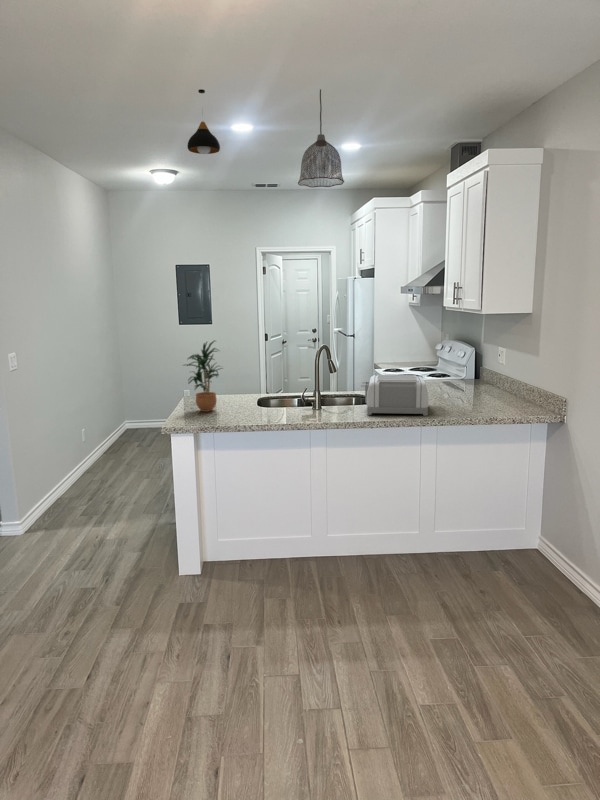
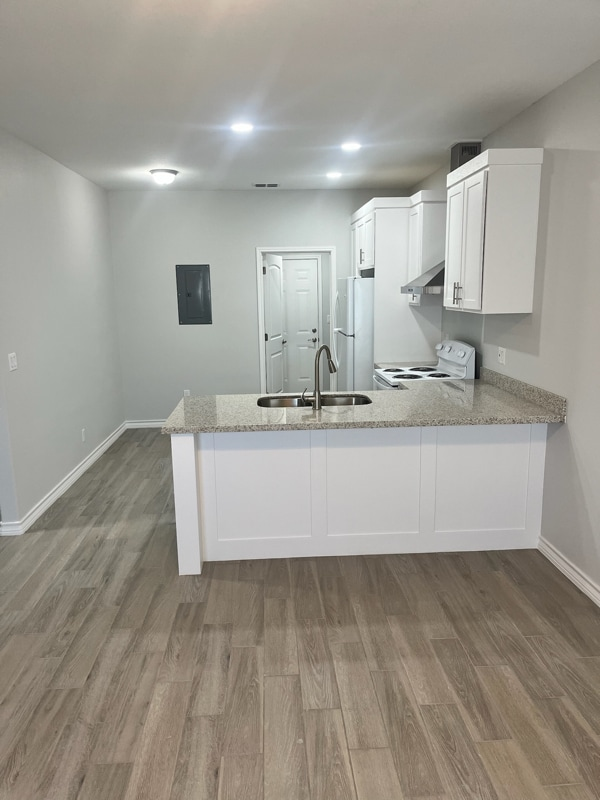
- toaster (393, 393)
- pendant light (202, 122)
- pendant lamp (320, 137)
- potted plant (201, 376)
